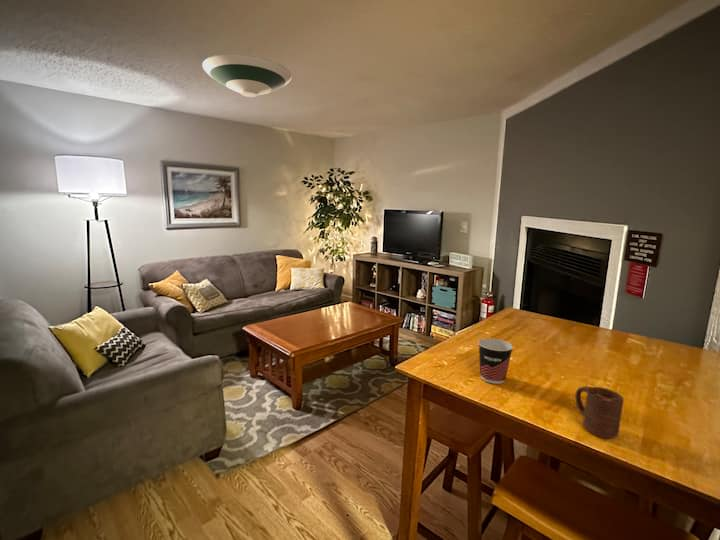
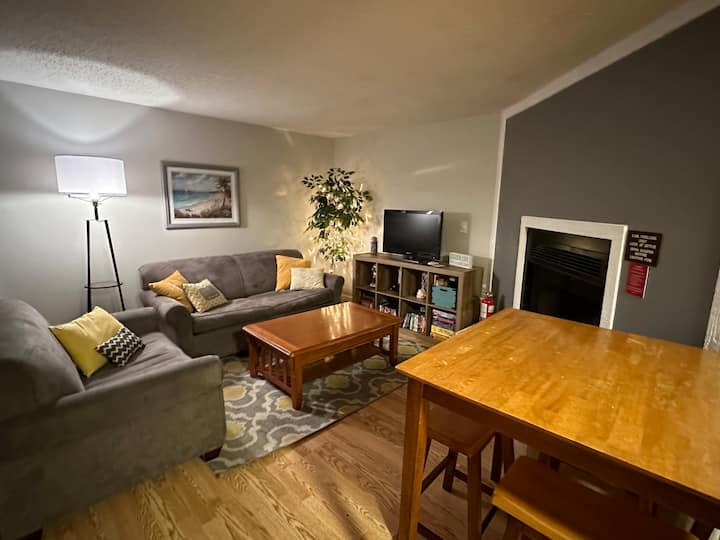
- cup (494, 361)
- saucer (248, 83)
- cup (596, 410)
